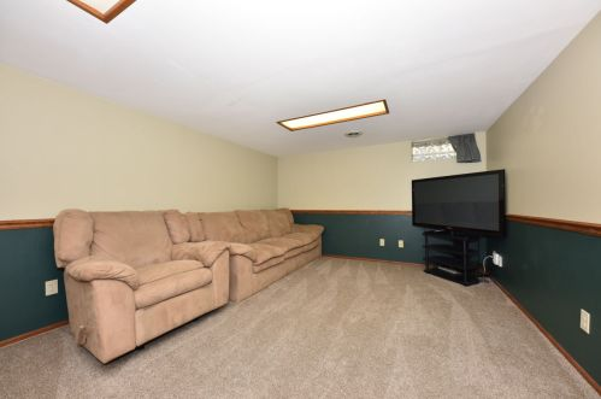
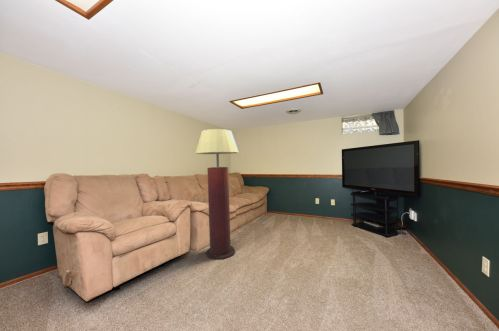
+ floor lamp (218, 192)
